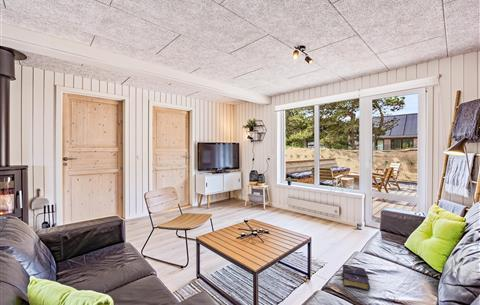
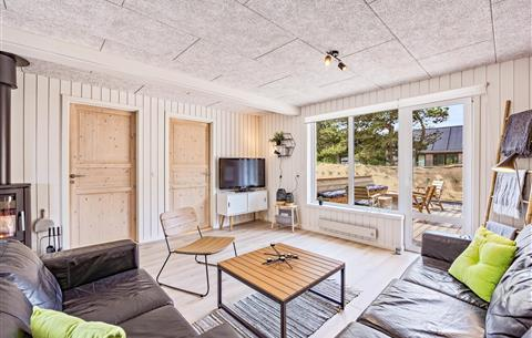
- book (355, 276)
